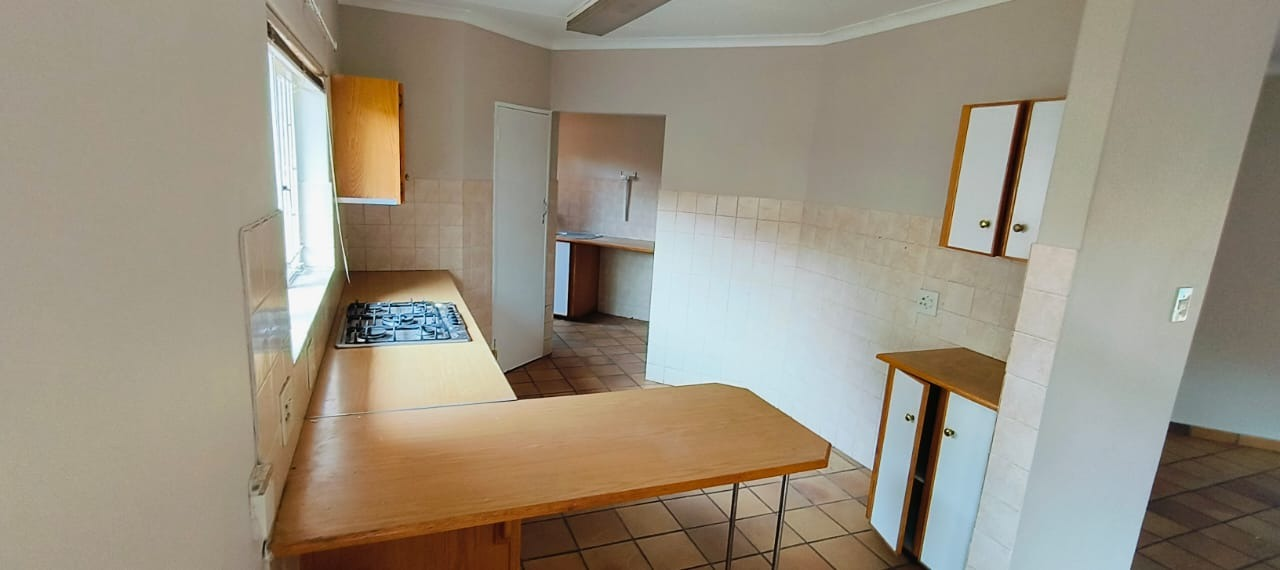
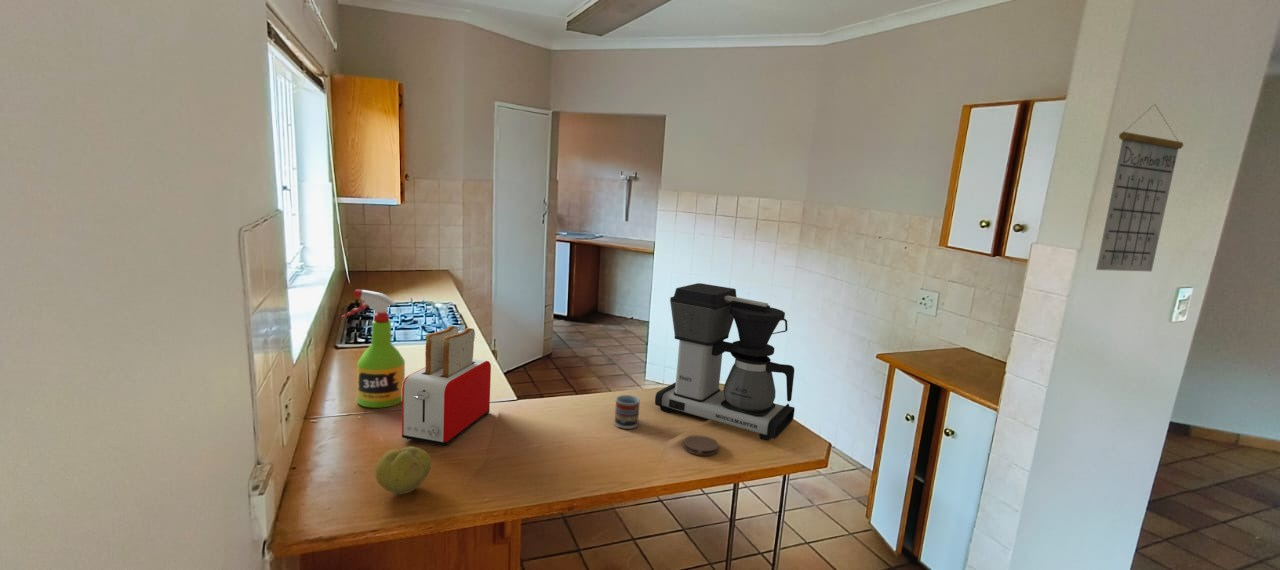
+ coaster (700, 445)
+ coffee maker (732, 355)
+ spray bottle (373, 345)
+ cup (626, 409)
+ toaster (447, 380)
+ calendar (1141, 189)
+ fruit (403, 470)
